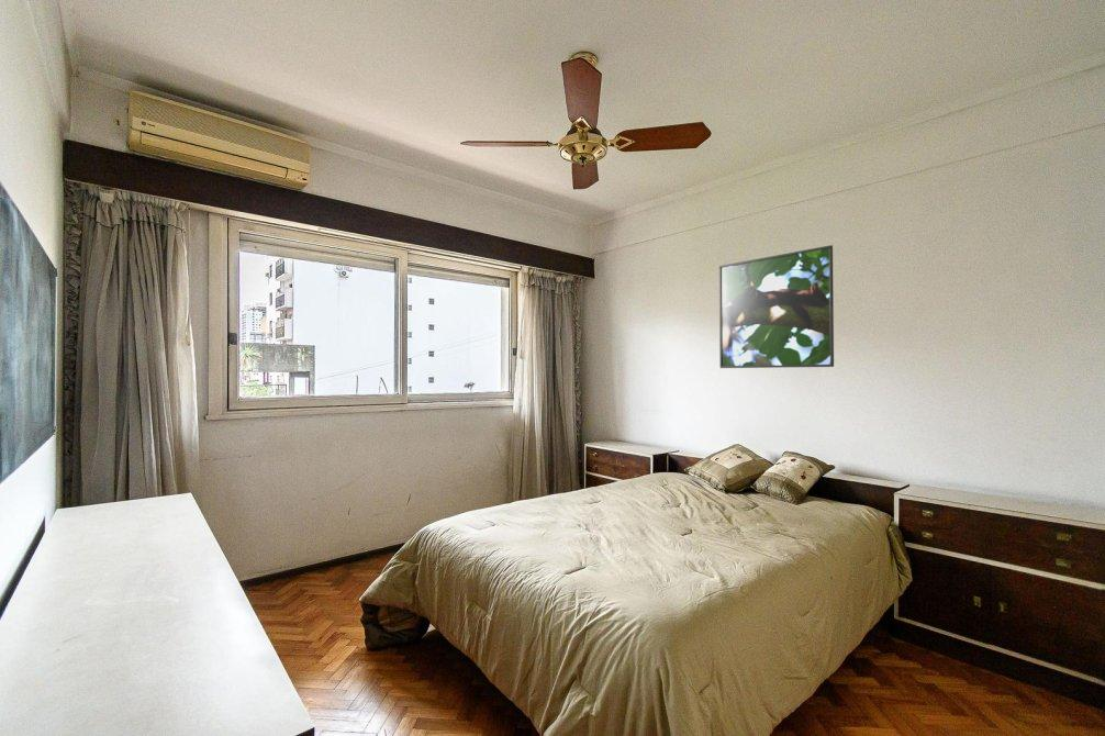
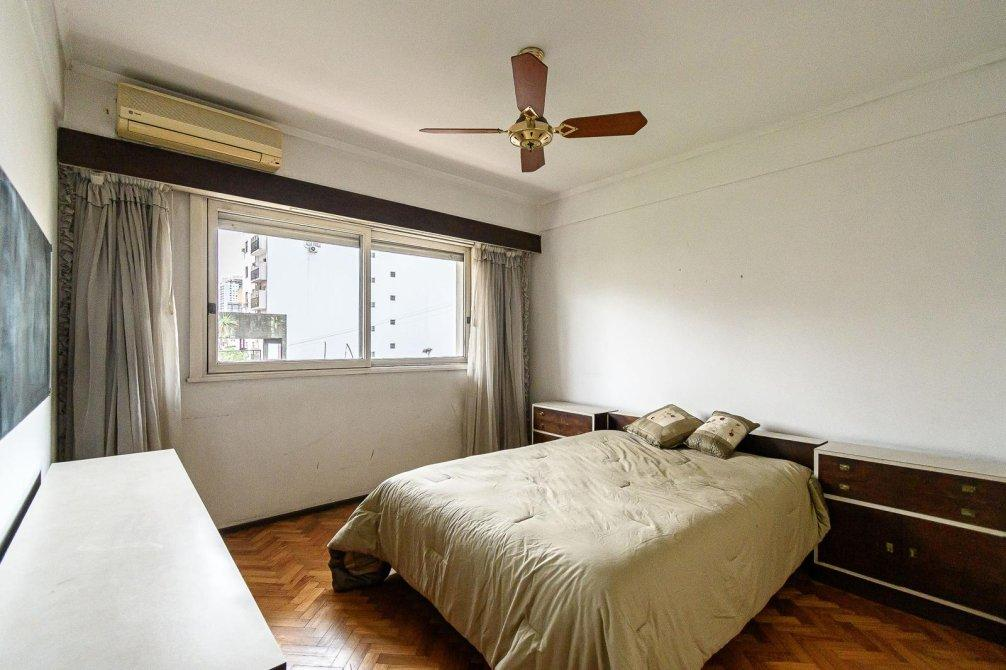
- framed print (771, 312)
